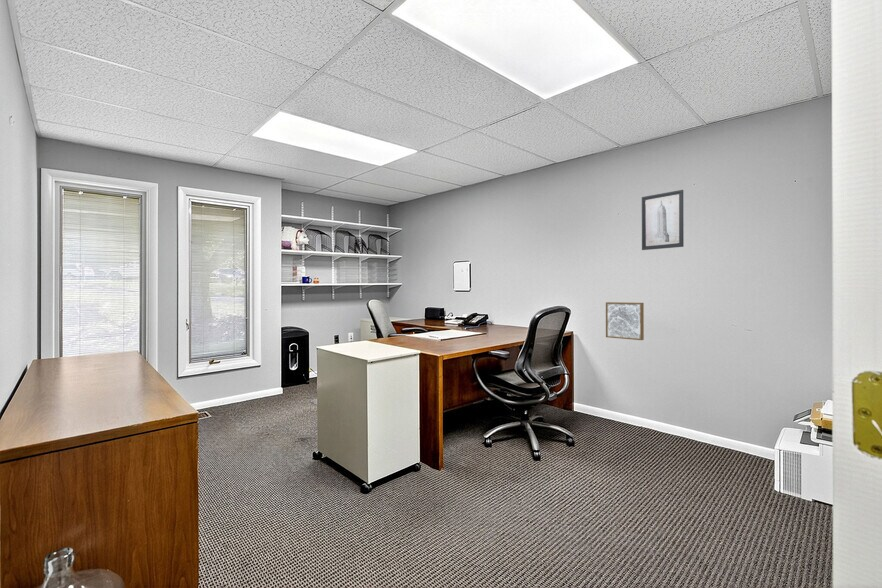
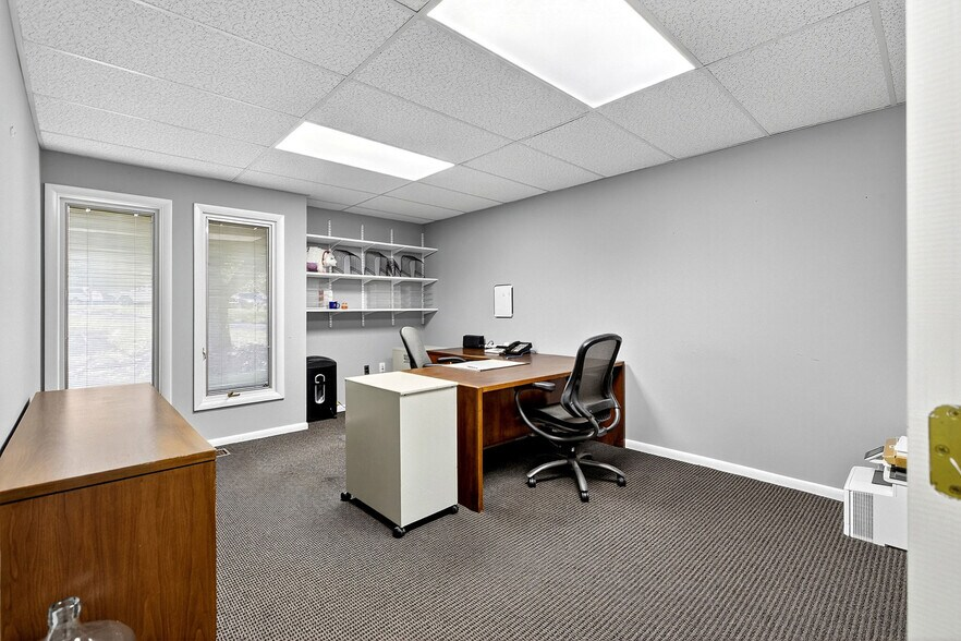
- wall art (624, 320)
- wall art (661, 221)
